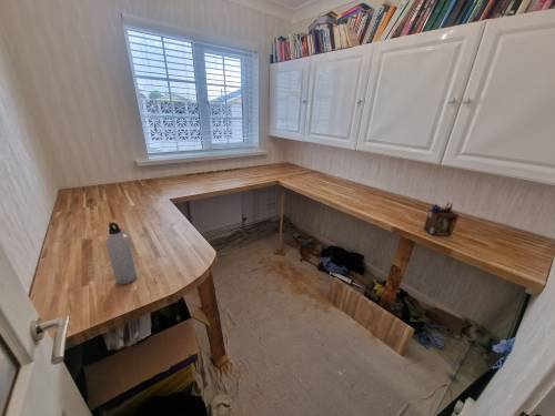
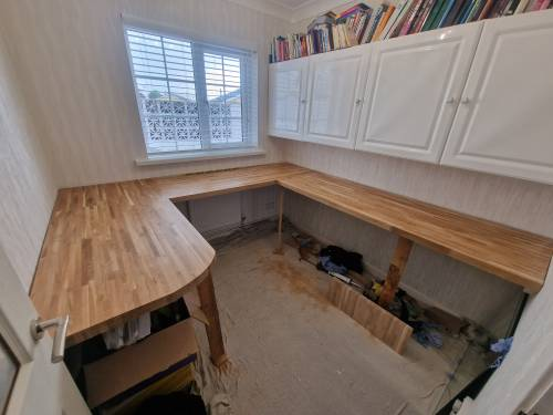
- water bottle (120, 252)
- desk organizer (441, 217)
